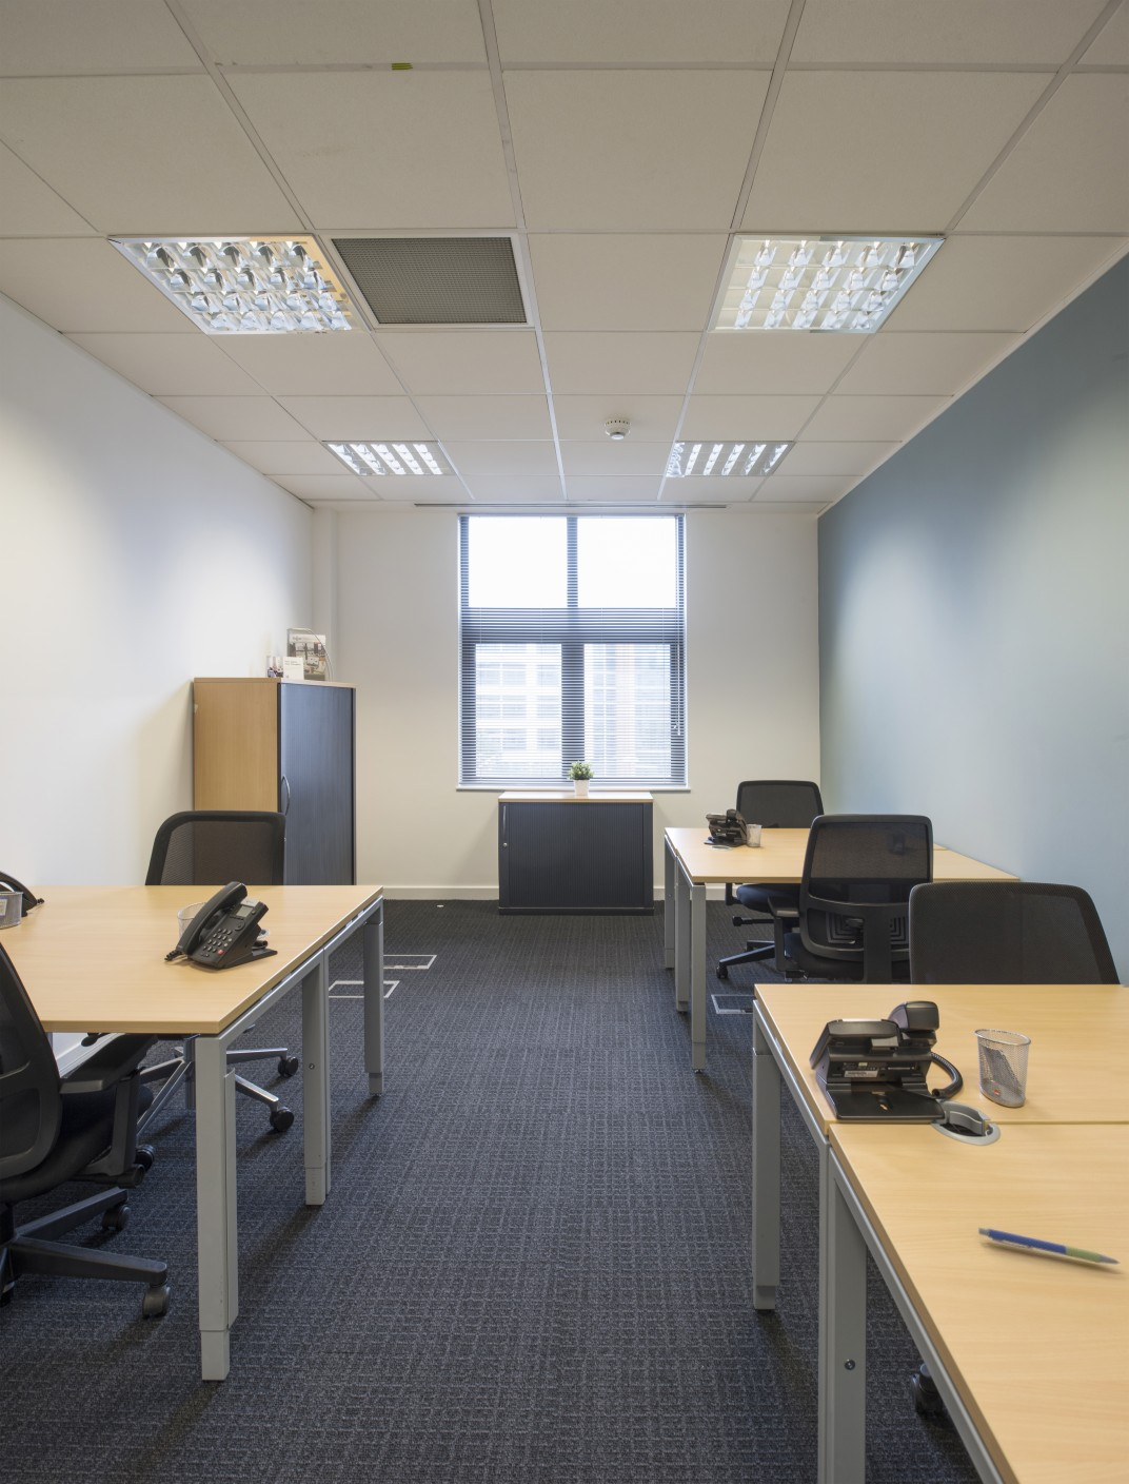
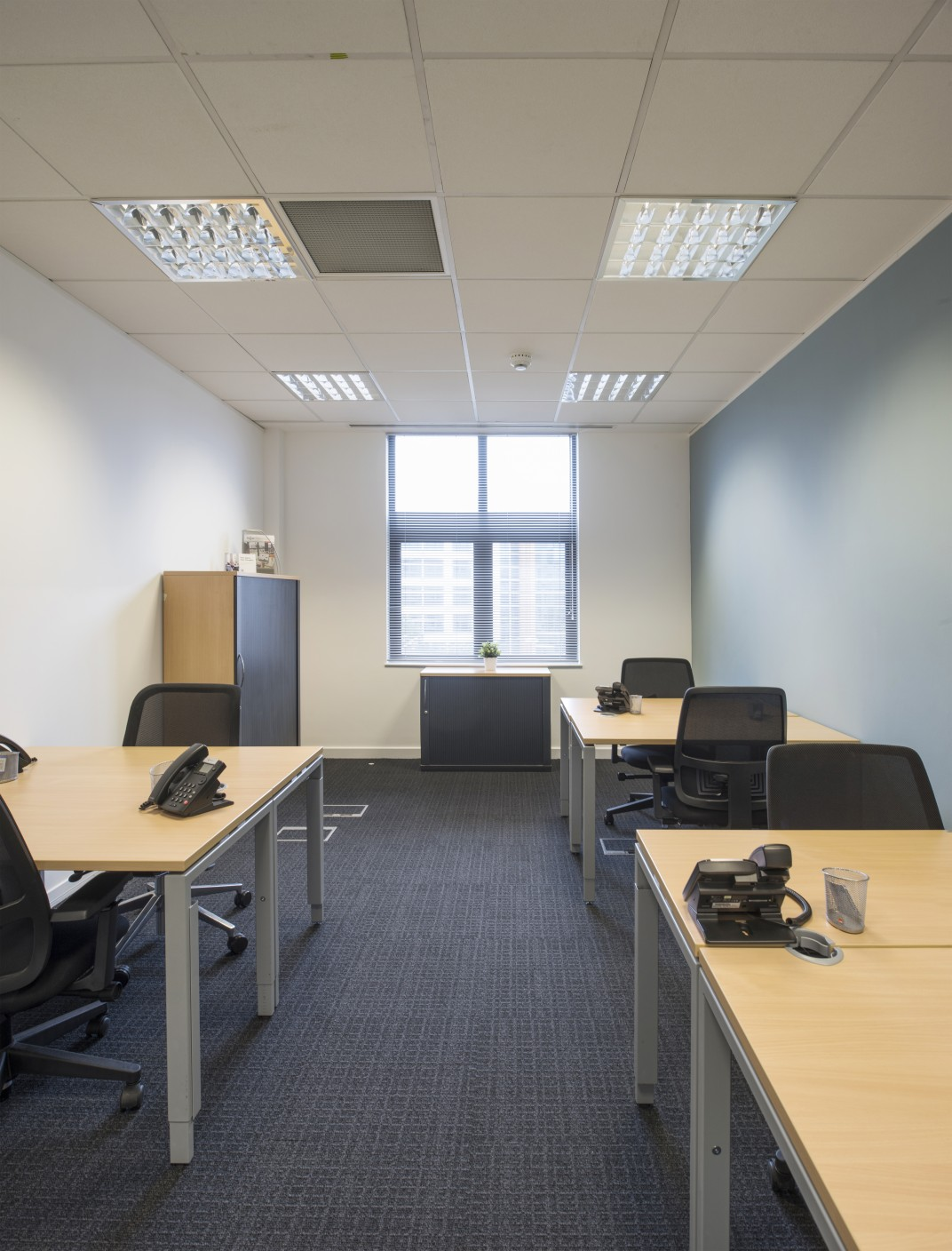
- pen (1047, 1246)
